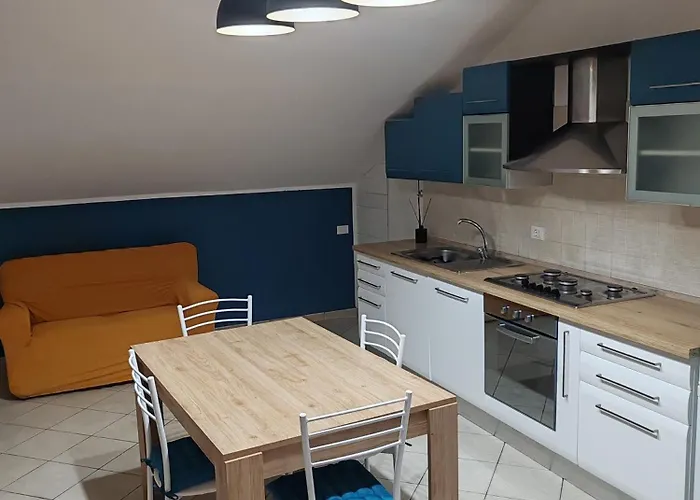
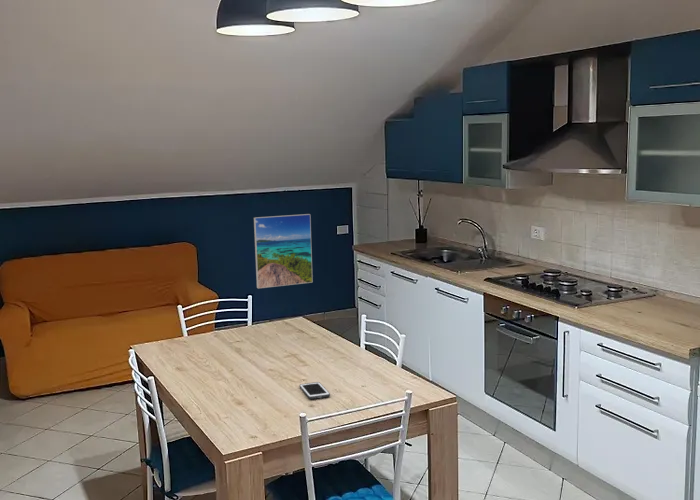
+ cell phone (314, 390)
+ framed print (283, 250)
